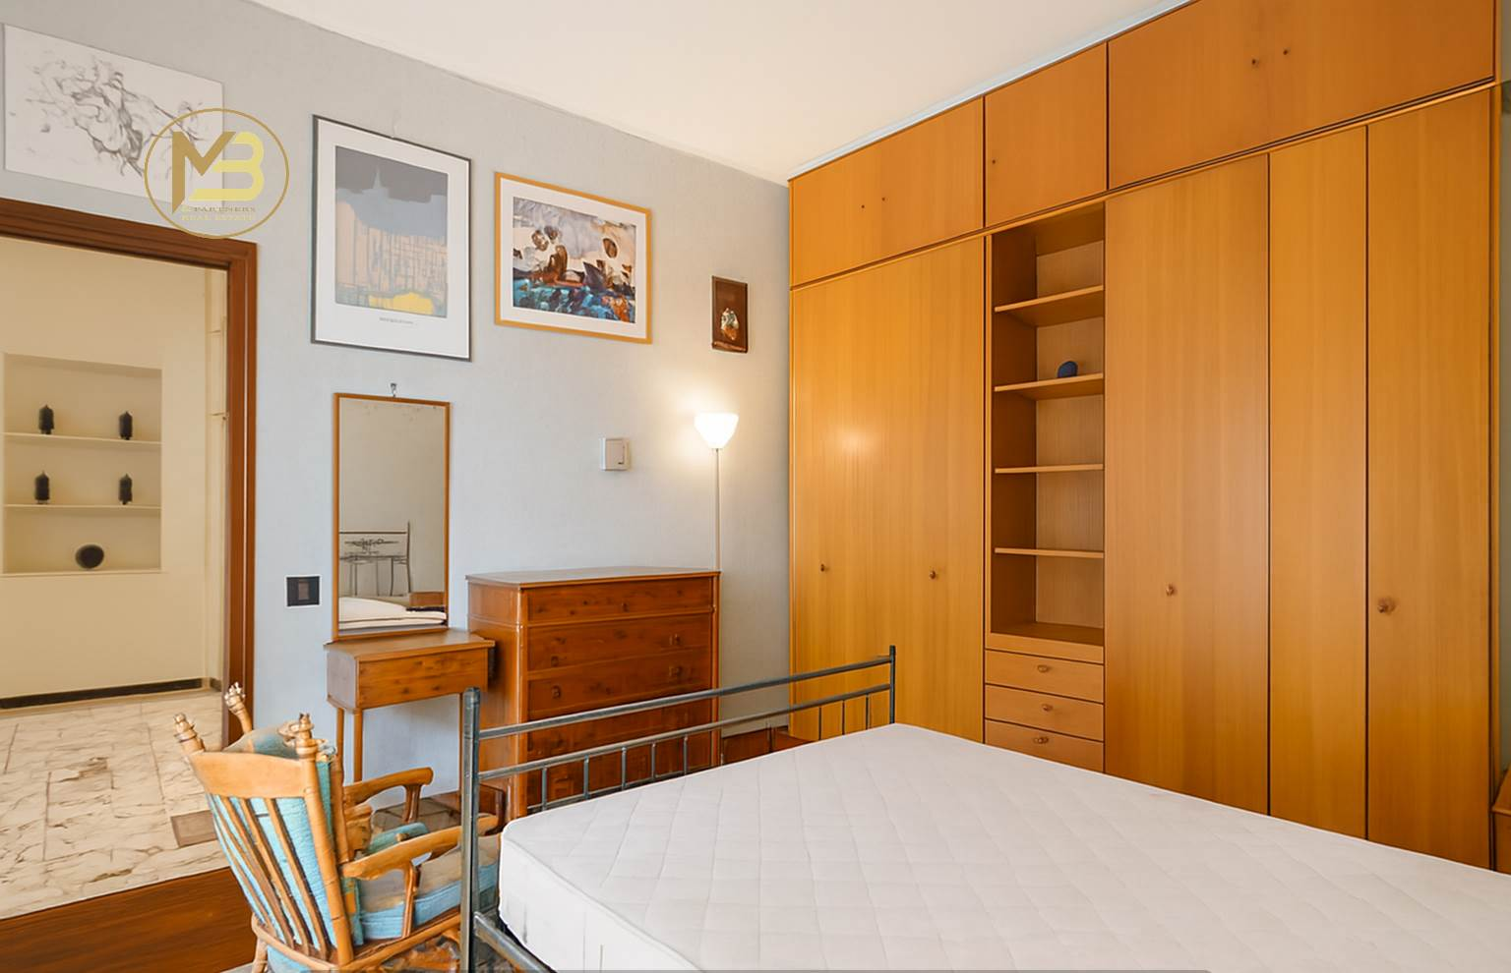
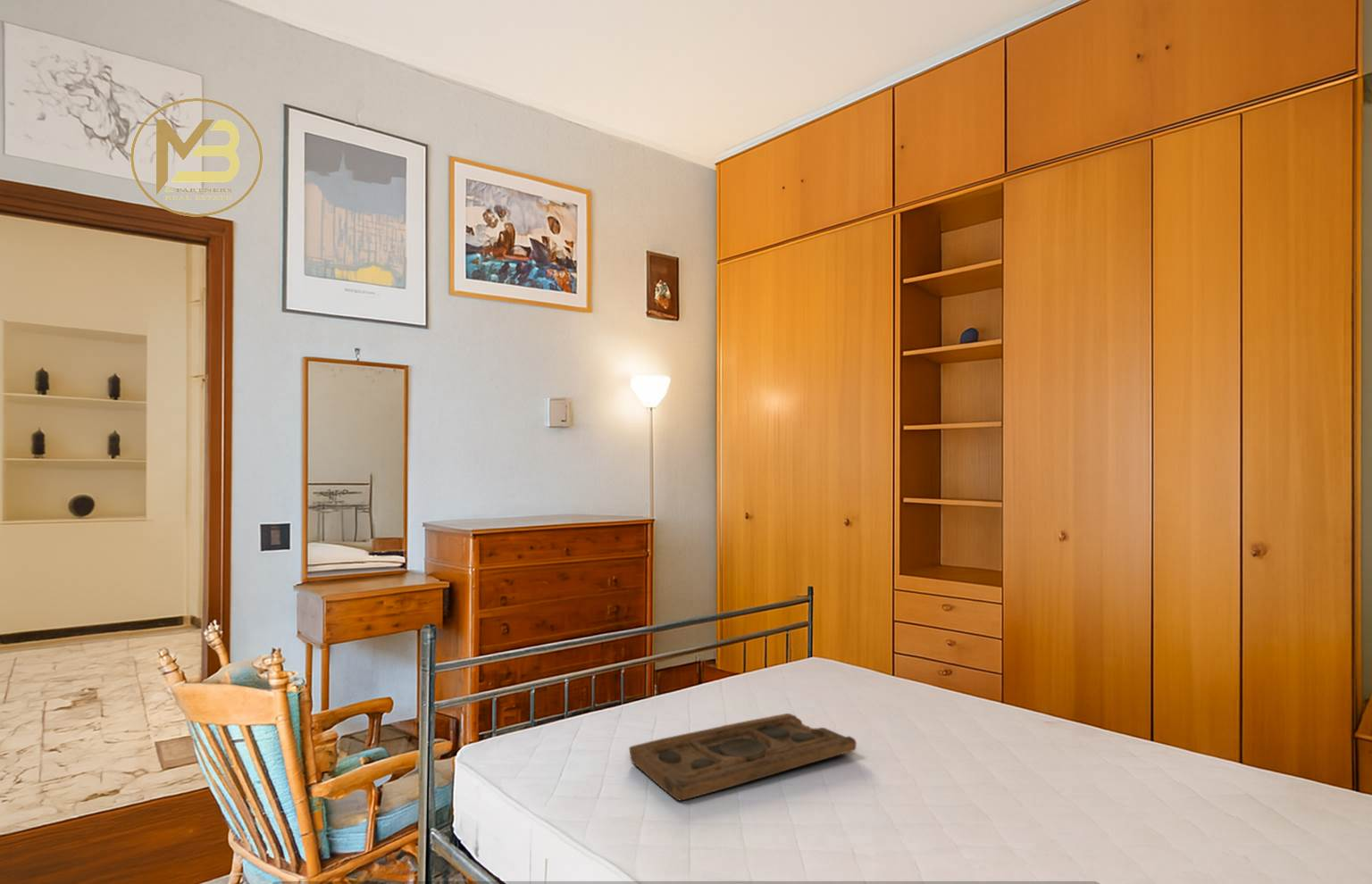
+ decorative tray (742, 749)
